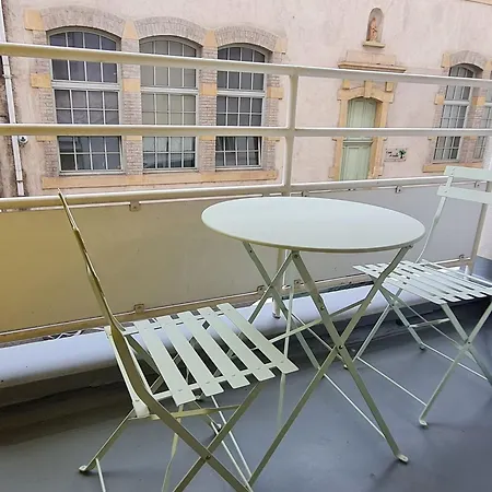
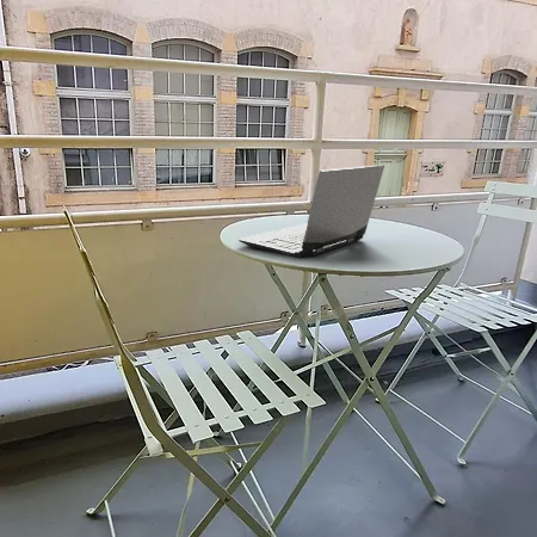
+ laptop computer (311, 204)
